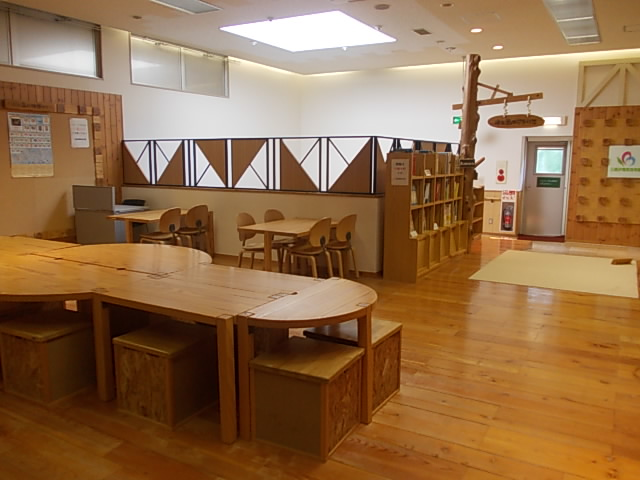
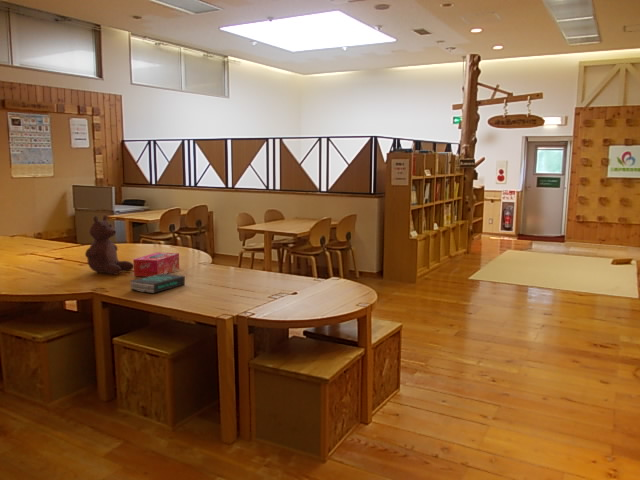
+ tissue box (157, 264)
+ book (158, 282)
+ teddy bear (109, 244)
